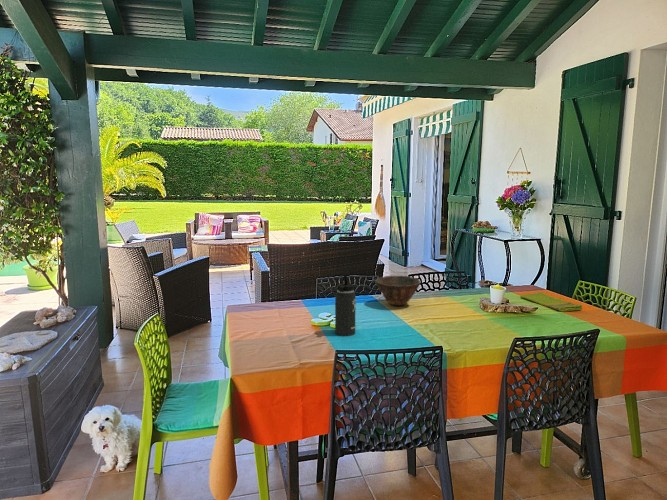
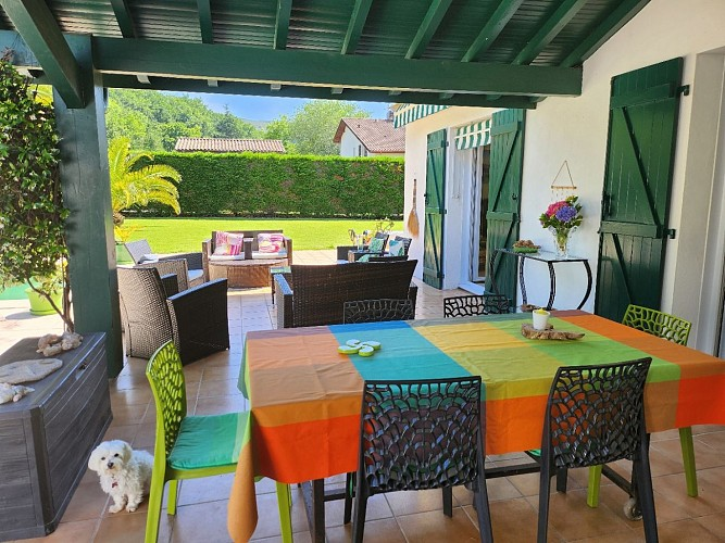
- dish towel (549, 300)
- bowl (397, 292)
- thermos bottle (344, 305)
